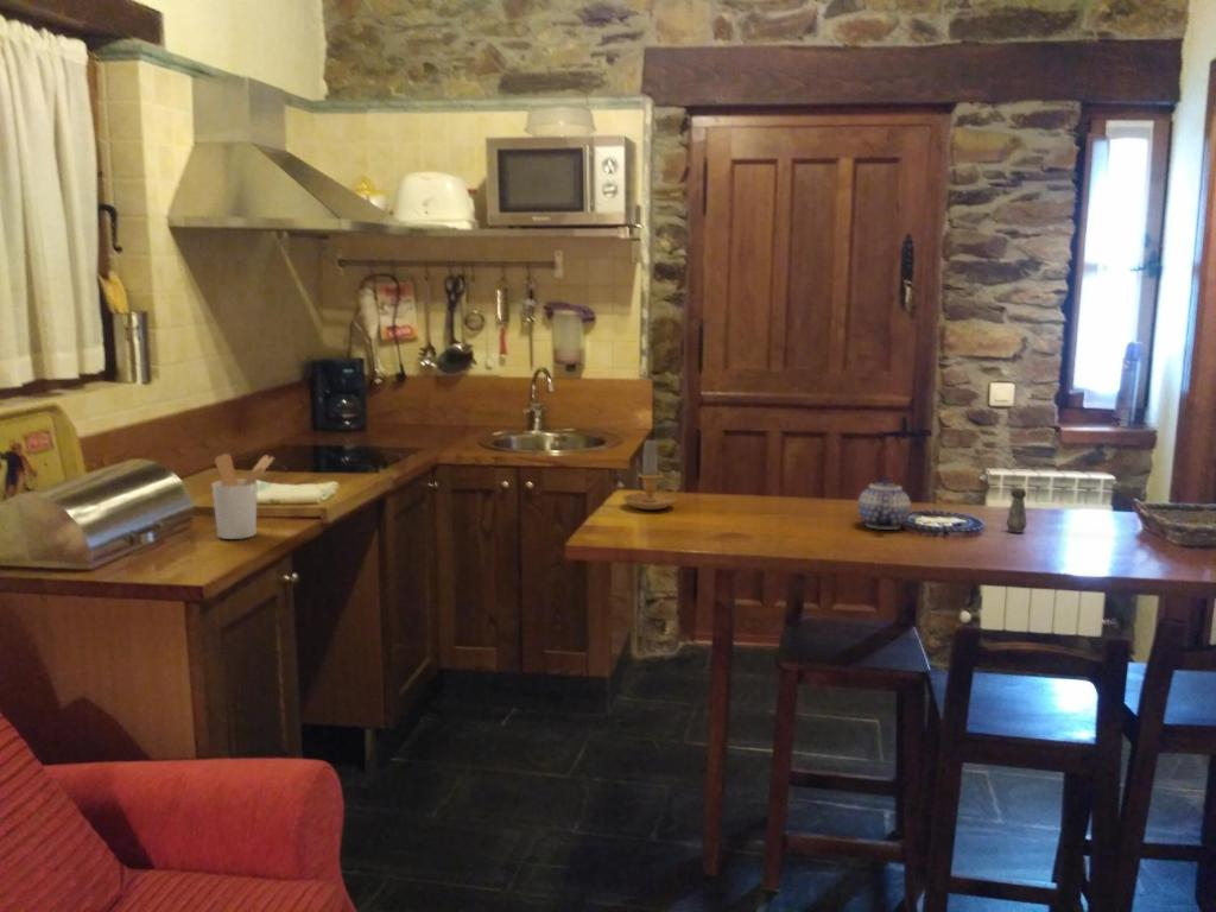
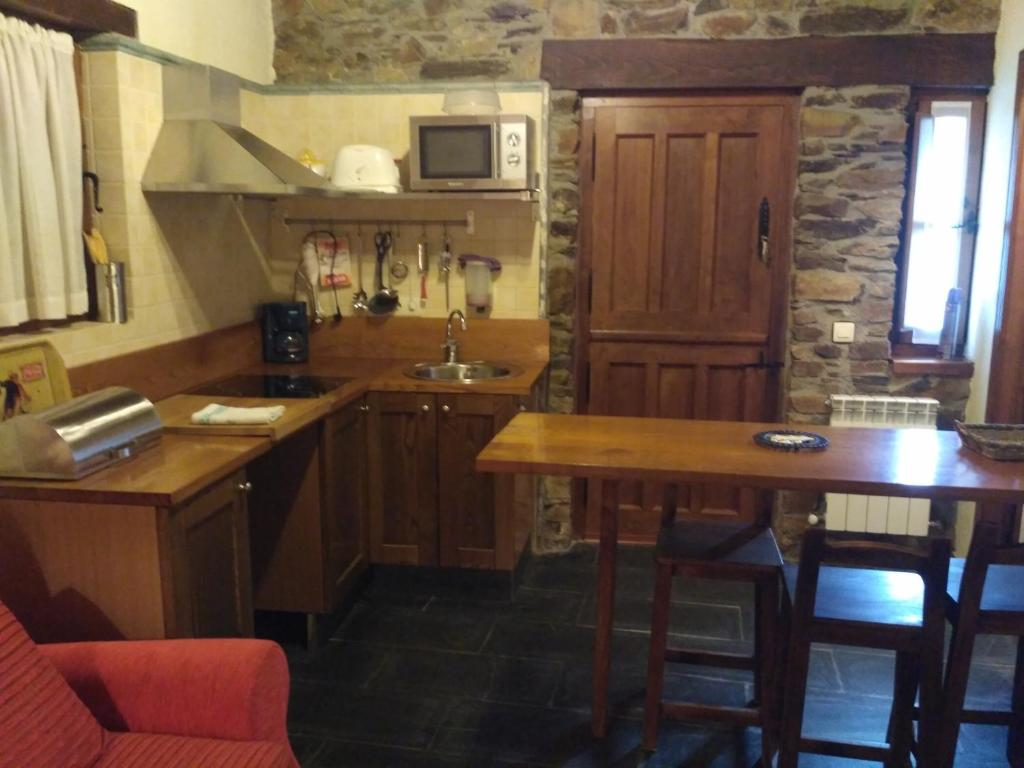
- teapot (884, 501)
- salt shaker (1016, 509)
- utensil holder (246, 494)
- candle (651, 470)
